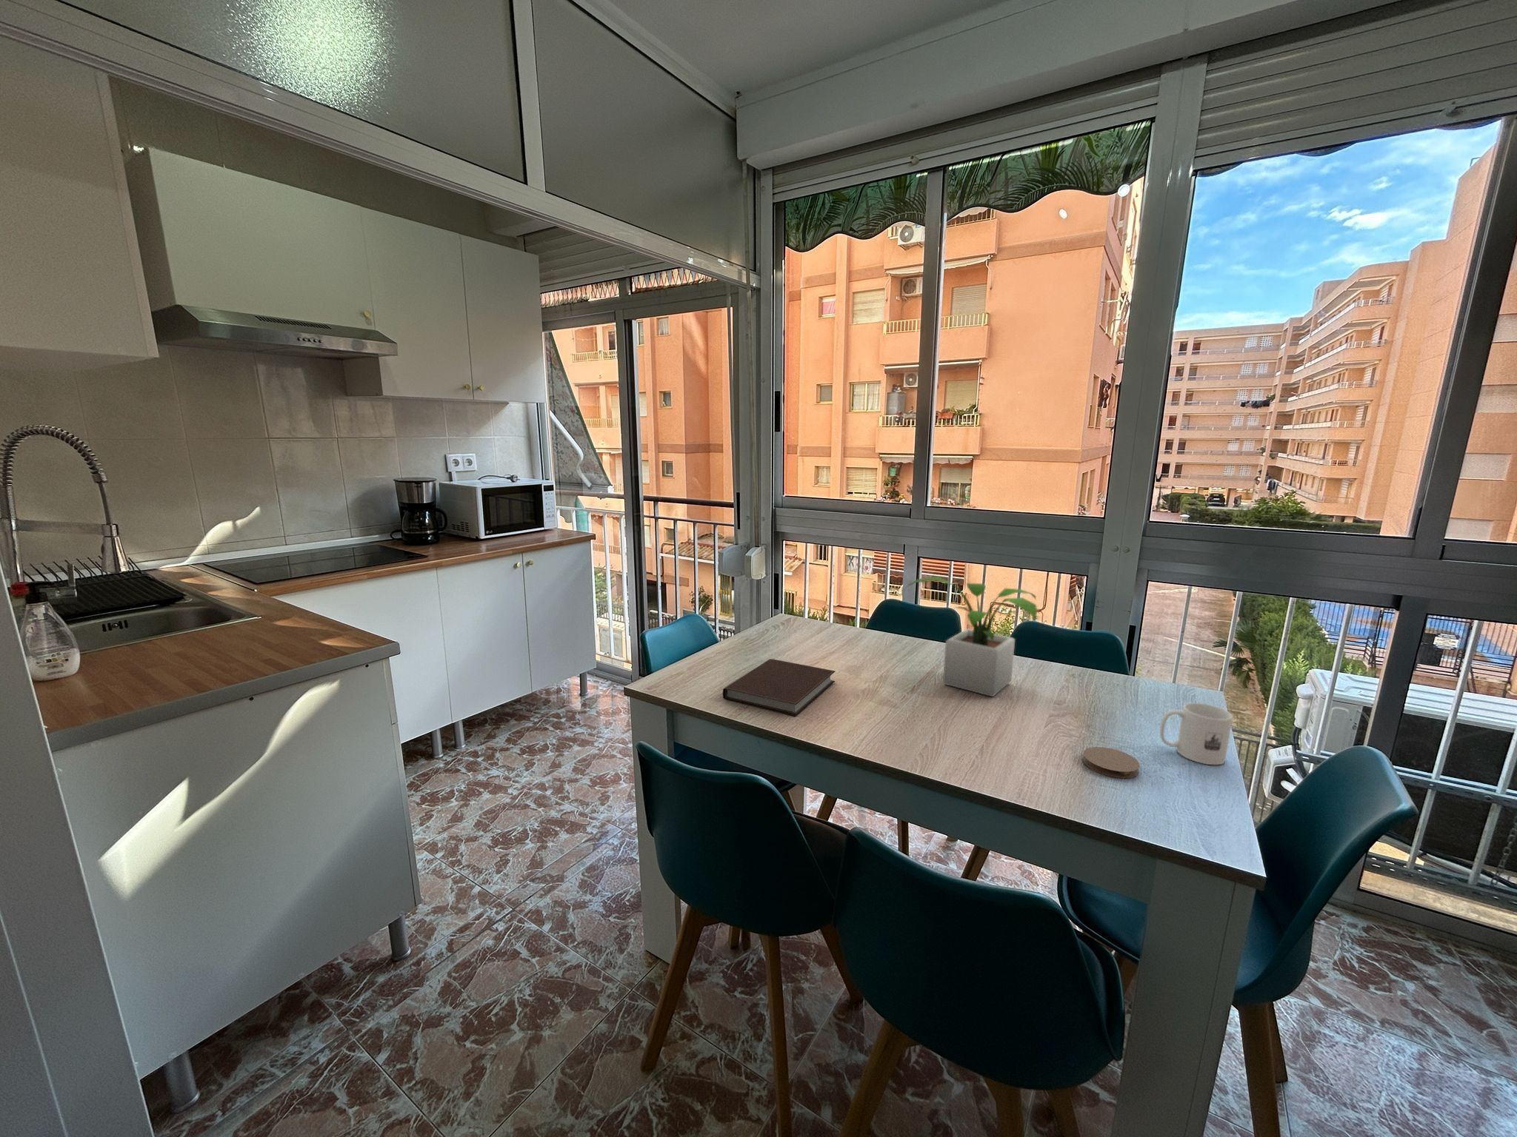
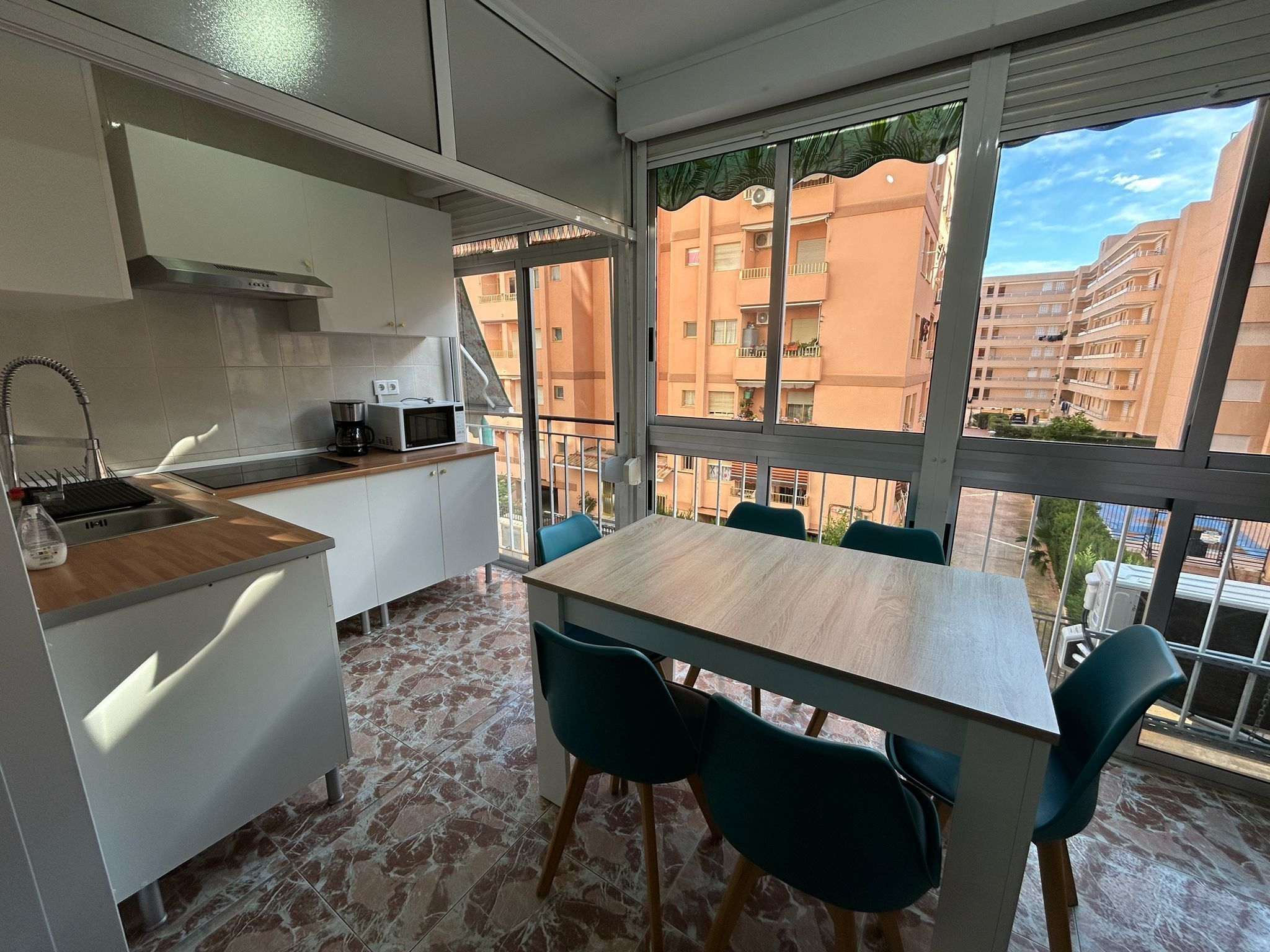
- notebook (781, 684)
- potted plant (974, 632)
- coaster (1111, 762)
- mug (1193, 731)
